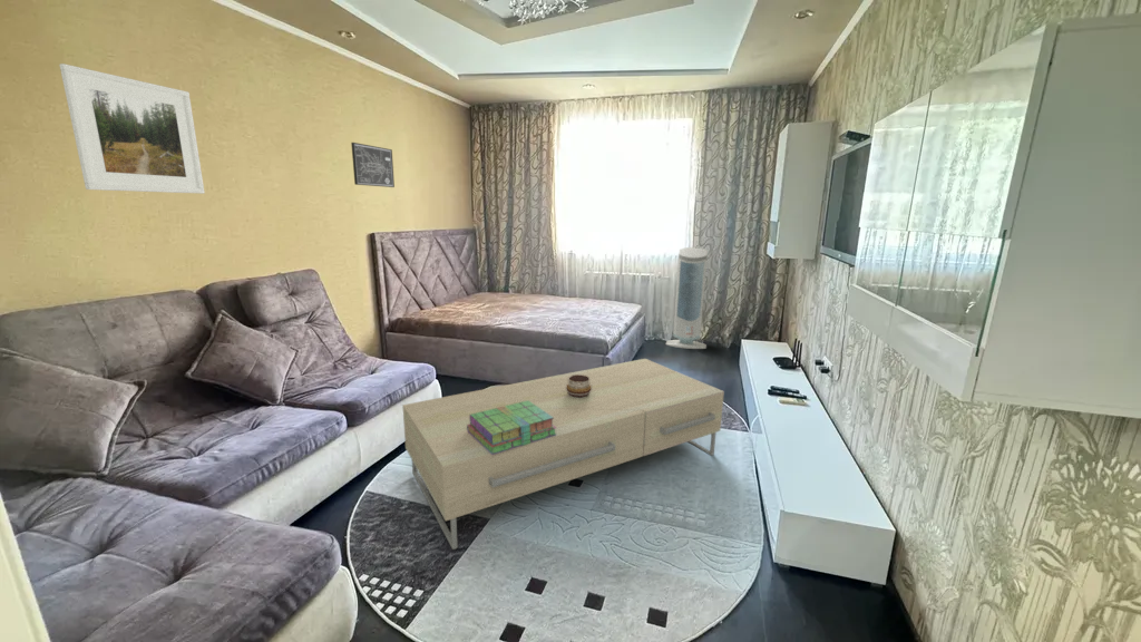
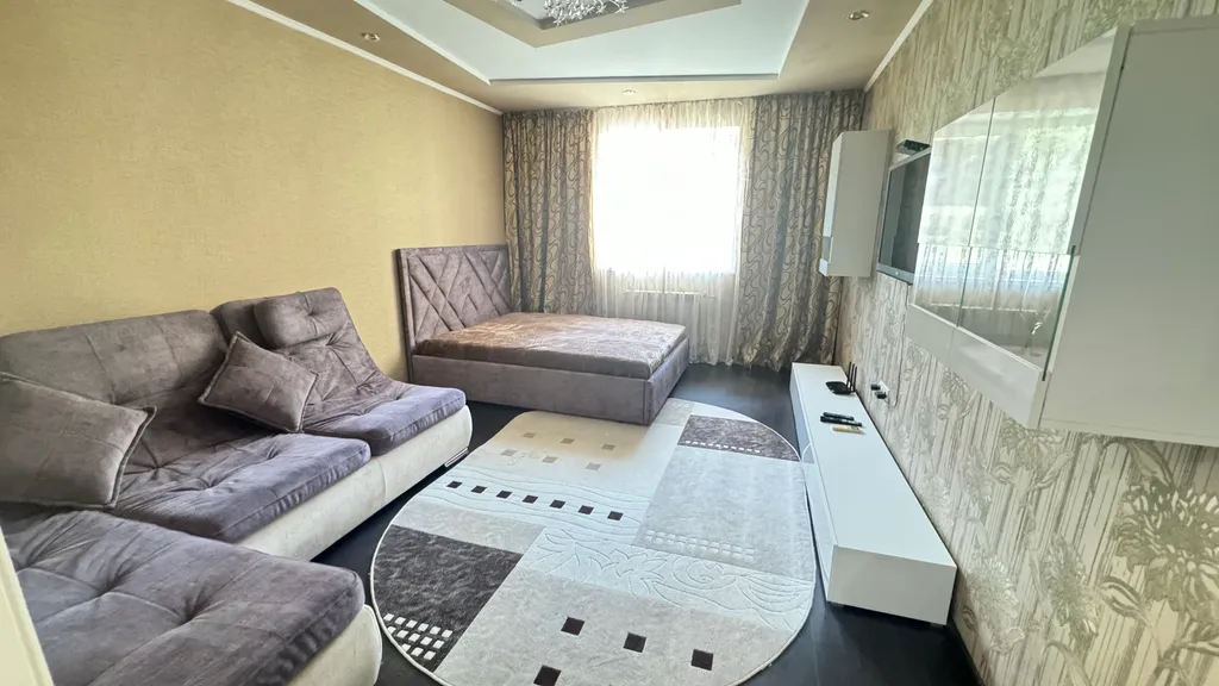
- stack of books (511, 424)
- coffee table (573, 432)
- decorative bowl (578, 386)
- wall art (373, 166)
- air purifier (690, 298)
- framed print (140, 136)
